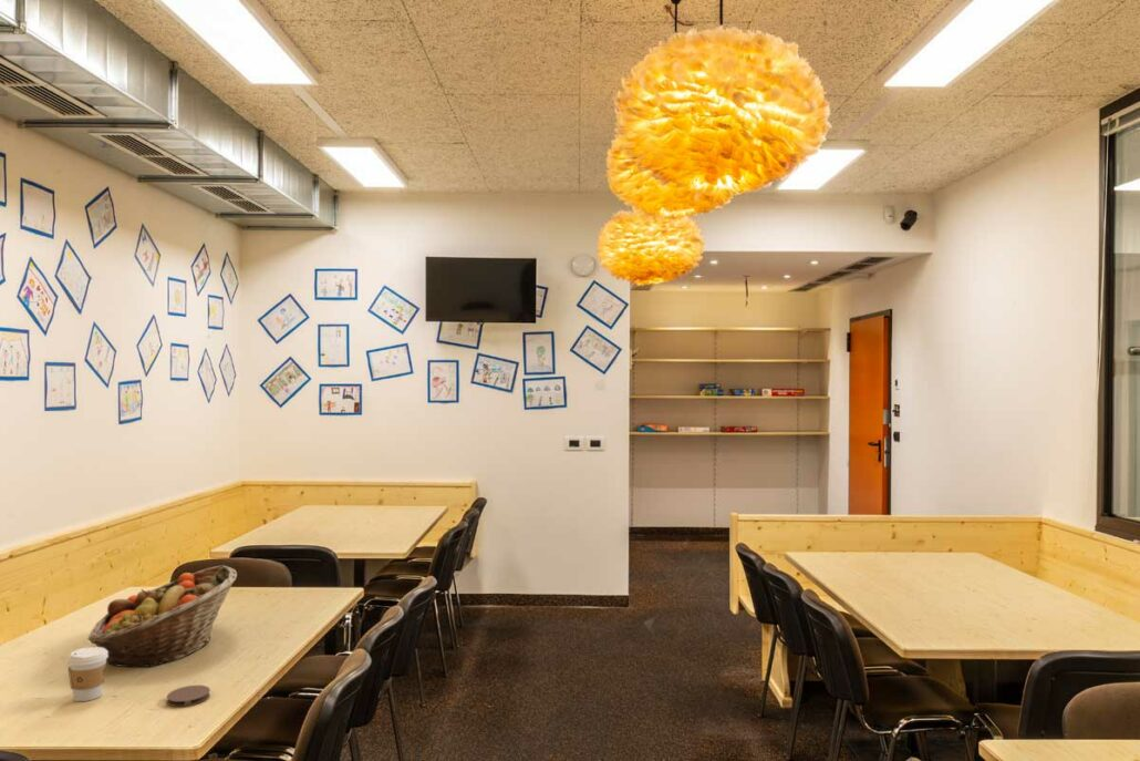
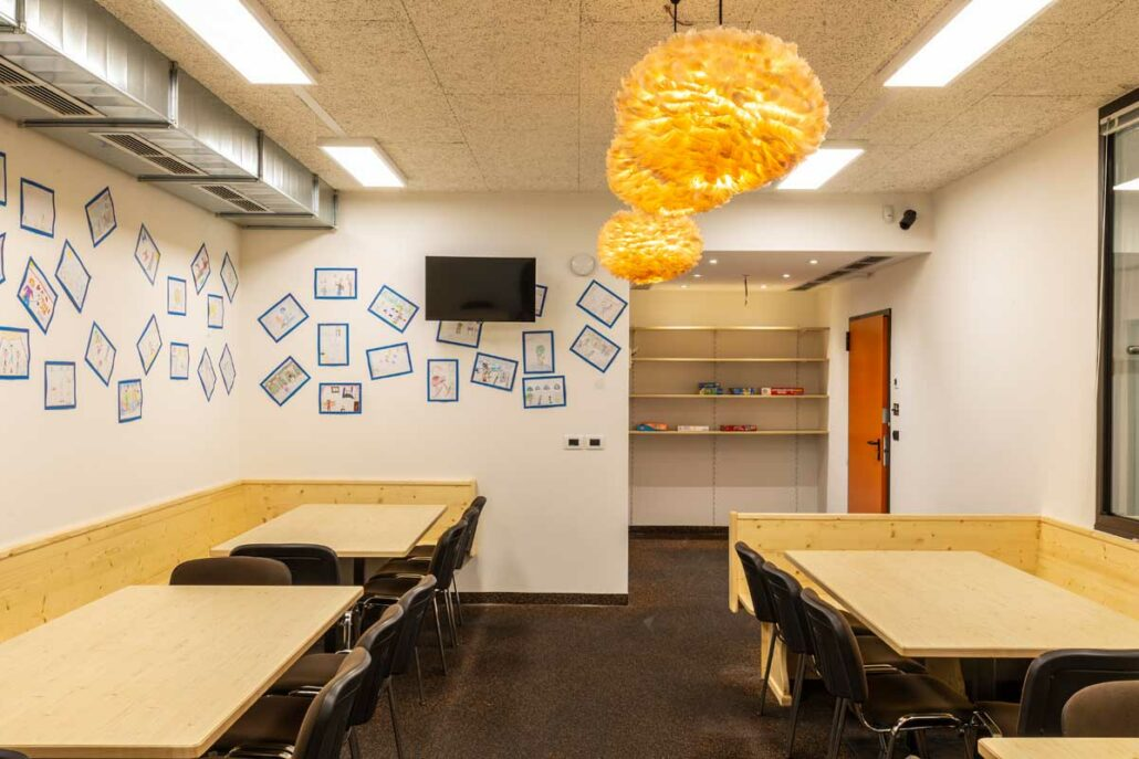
- coaster (188, 696)
- fruit basket (166, 613)
- coffee cup (87, 672)
